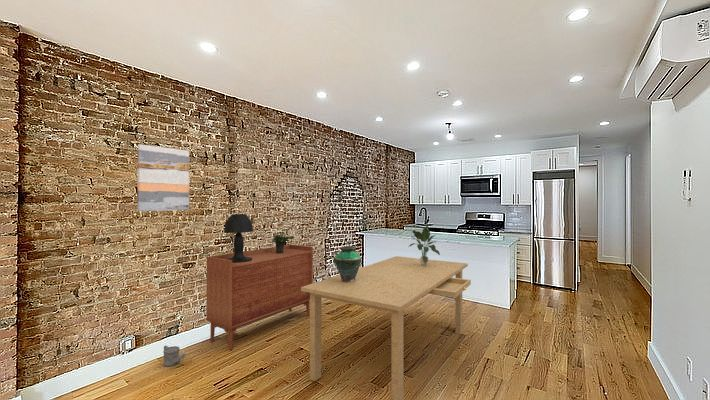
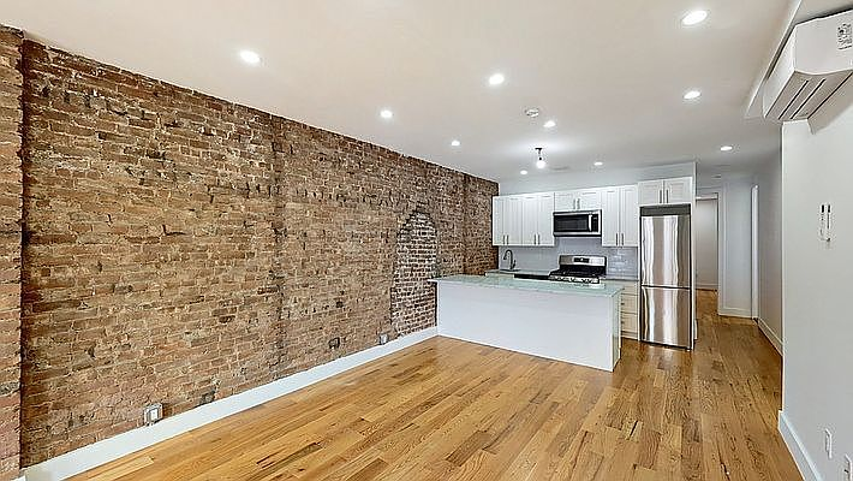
- wall art (164, 179)
- sideboard (264, 289)
- dining table (402, 314)
- potted plant (422, 245)
- potted plant (283, 240)
- vase (346, 263)
- table lamp (238, 237)
- watering can (173, 356)
